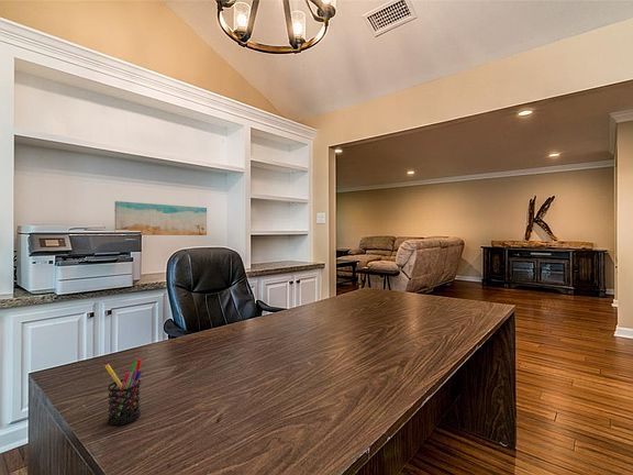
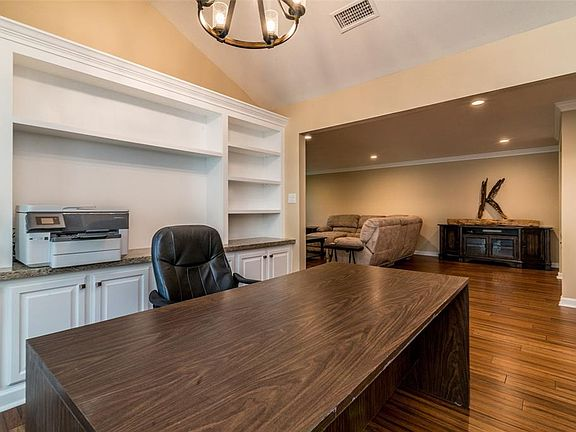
- pen holder (127, 386)
- wall art (164, 220)
